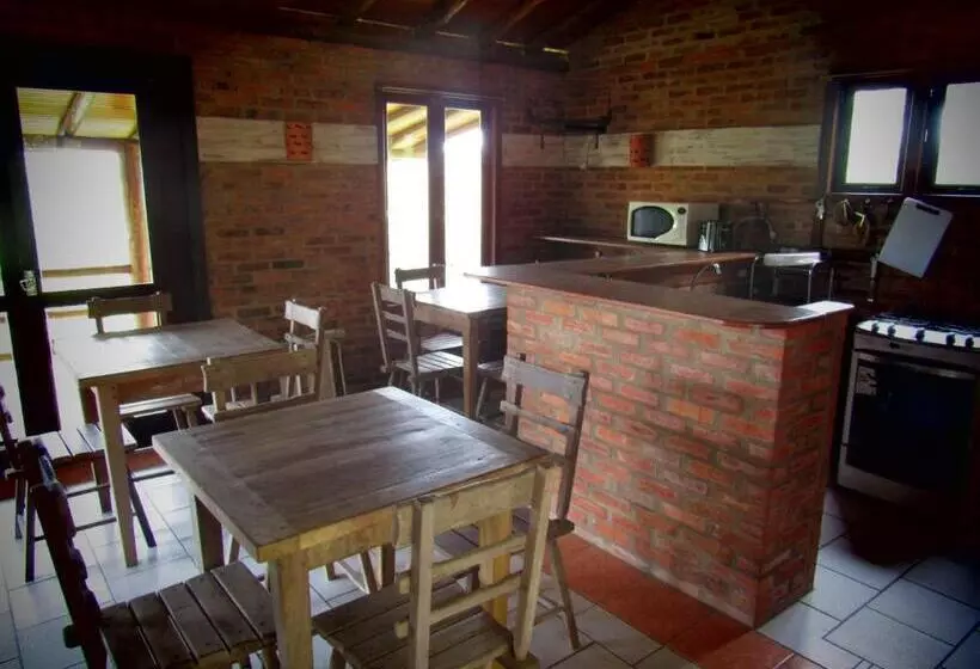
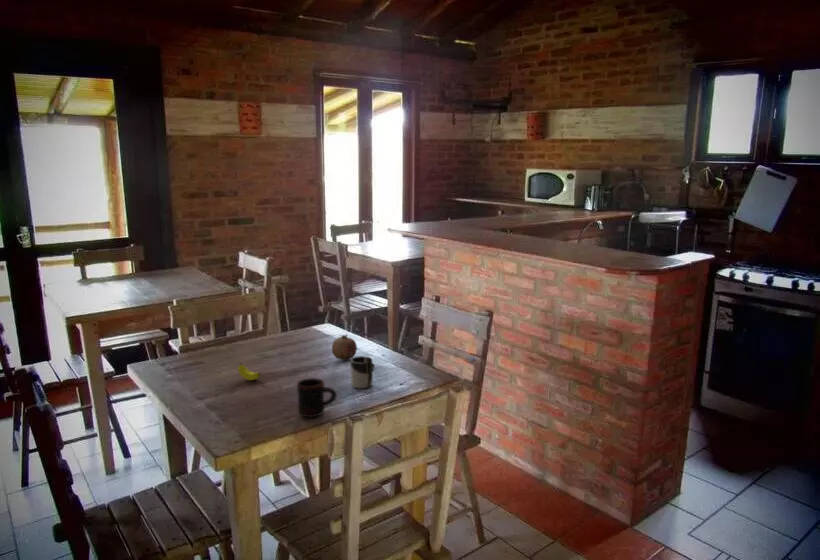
+ mug (317, 397)
+ banana (250, 371)
+ fruit (344, 347)
+ cup (364, 371)
